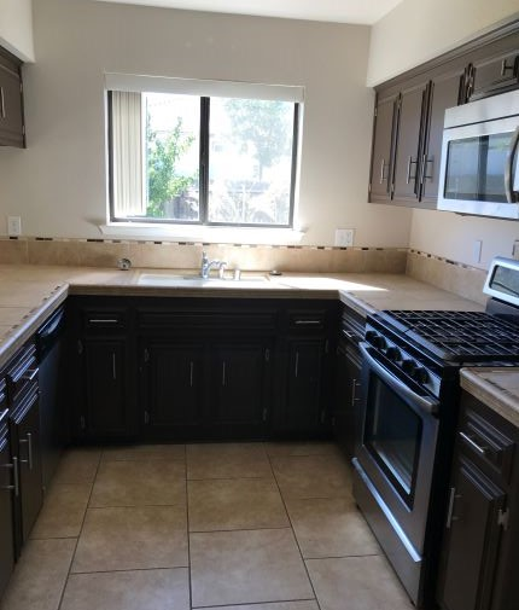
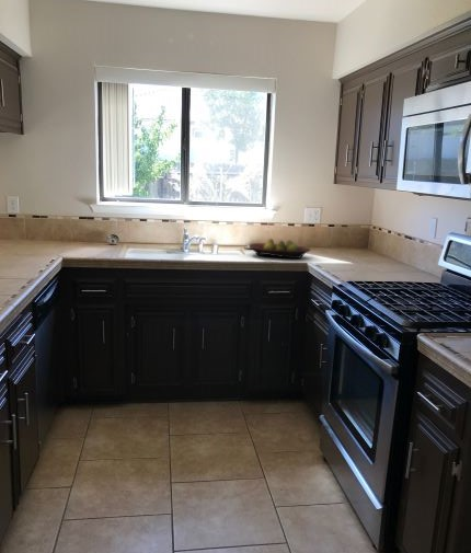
+ fruit bowl (278, 247)
